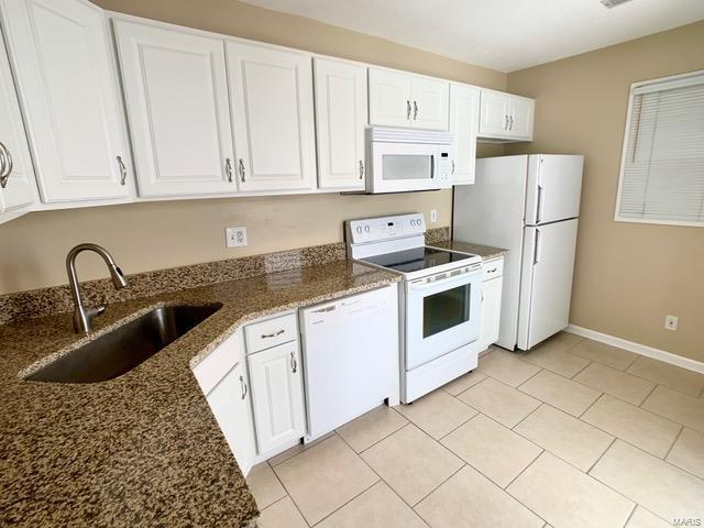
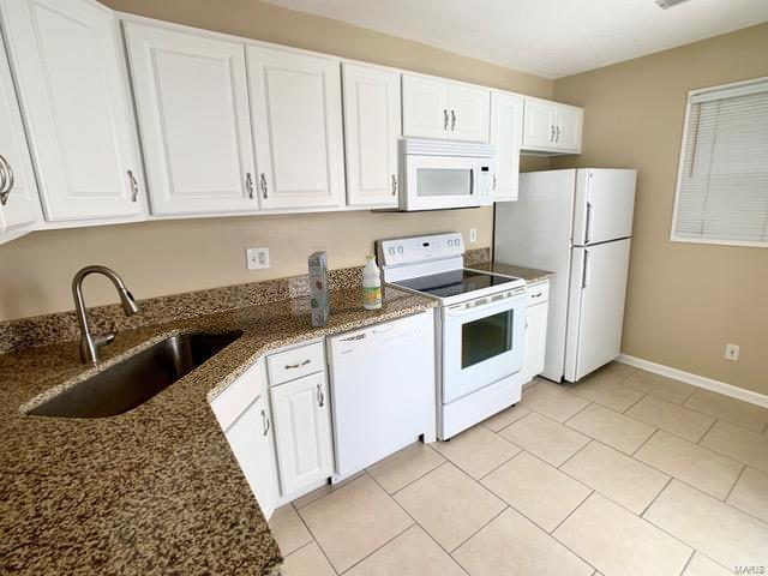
+ cereal box (319, 287)
+ bottle (371, 281)
